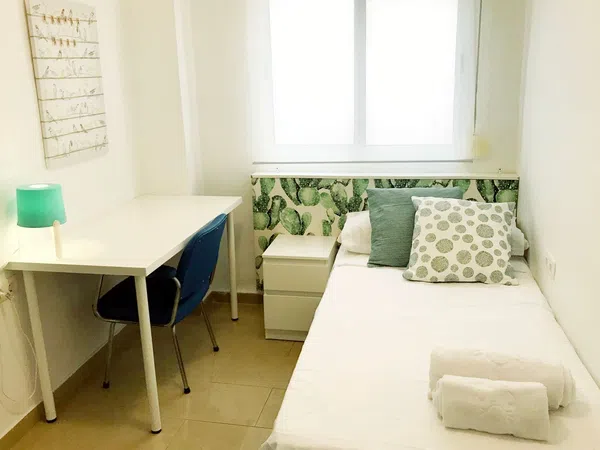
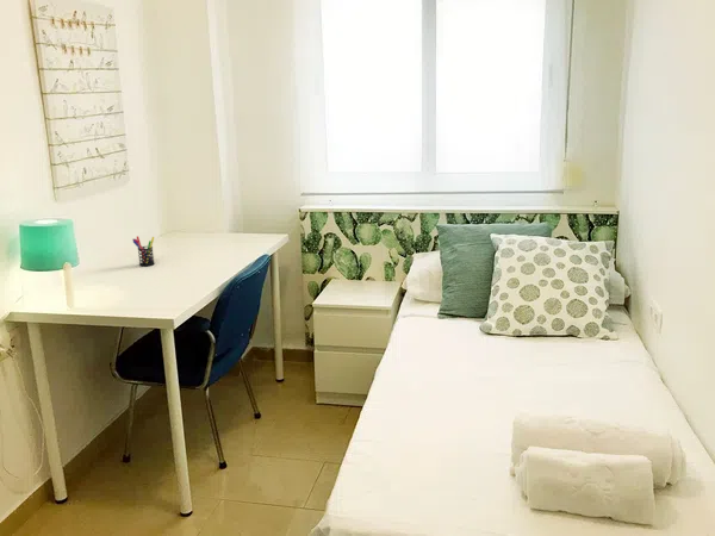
+ pen holder (145, 250)
